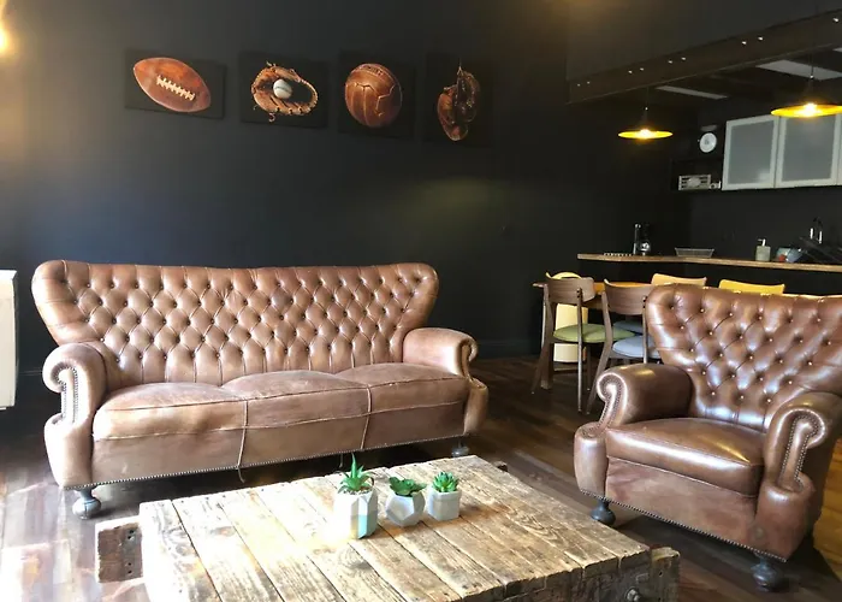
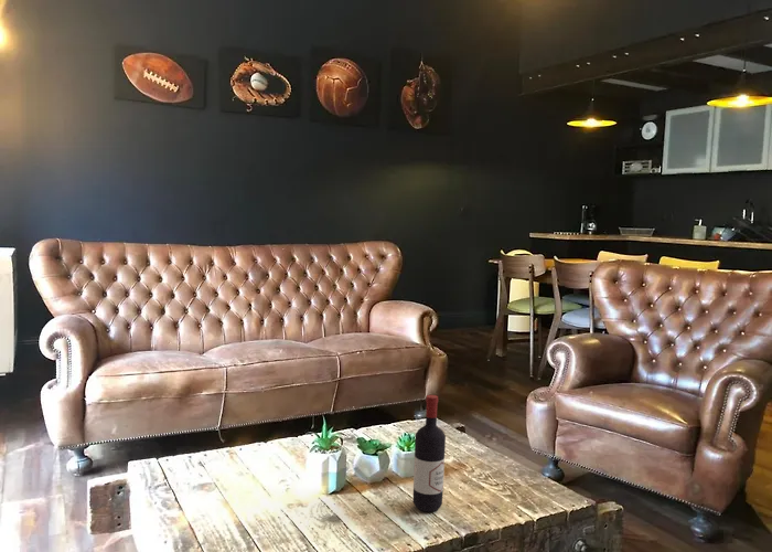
+ wine bottle (429, 452)
